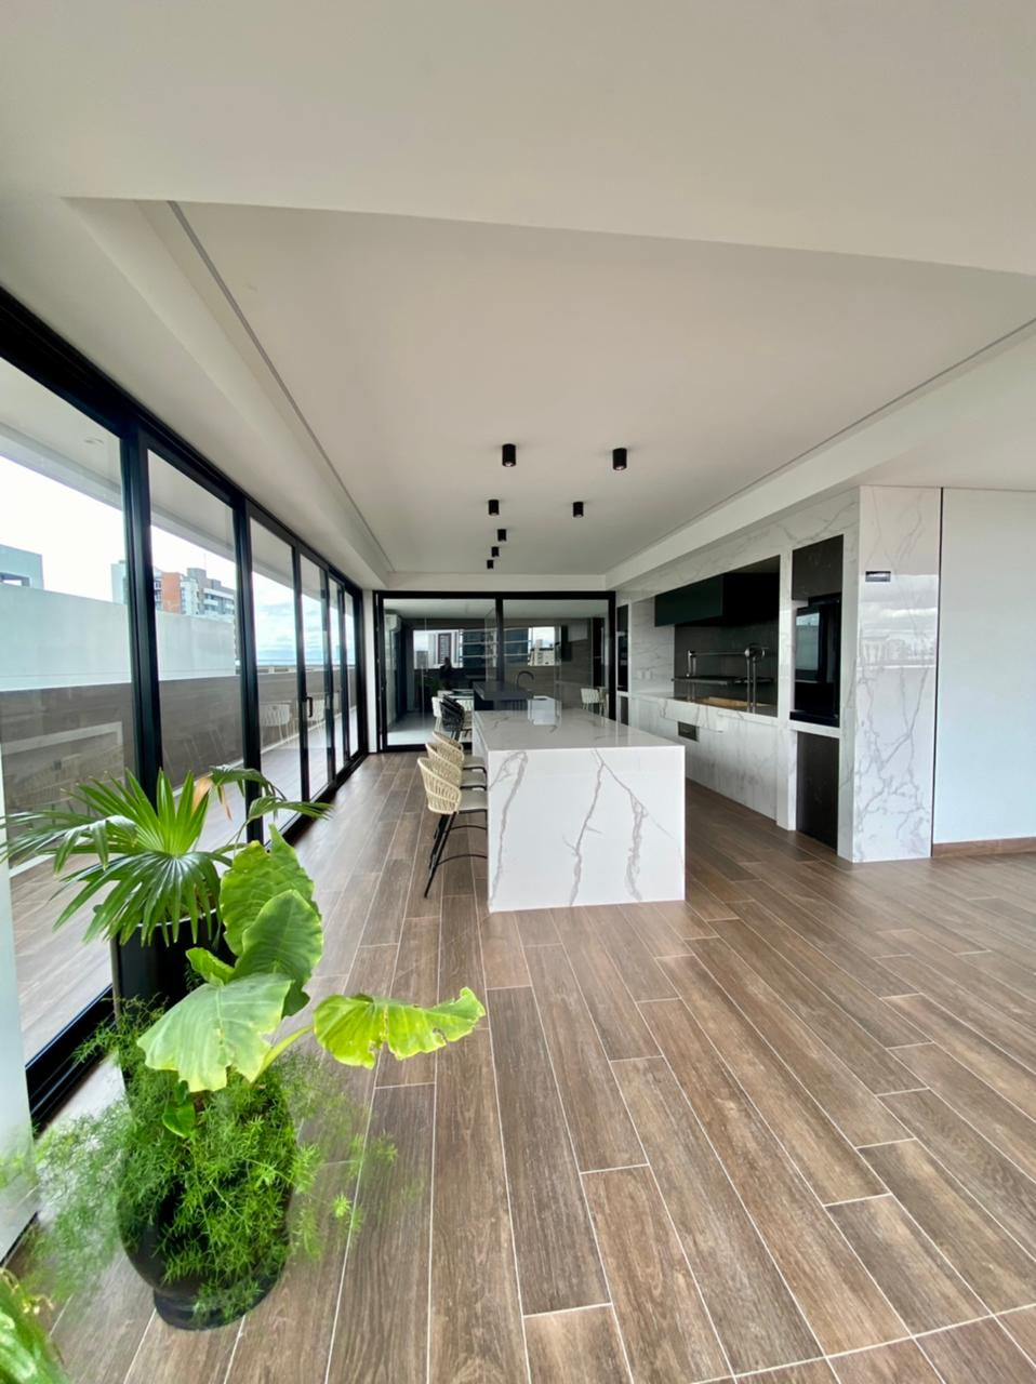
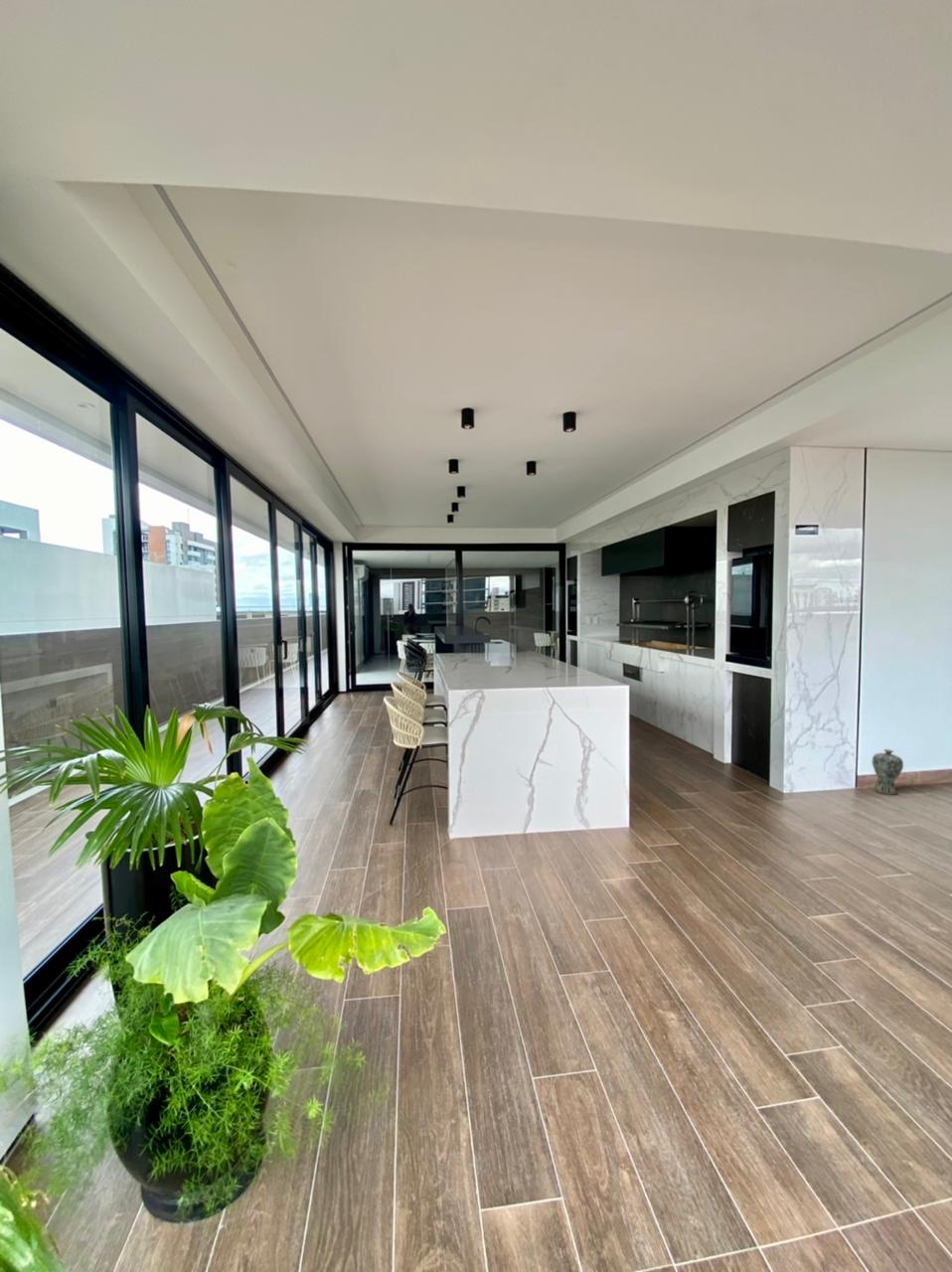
+ vase (886, 770)
